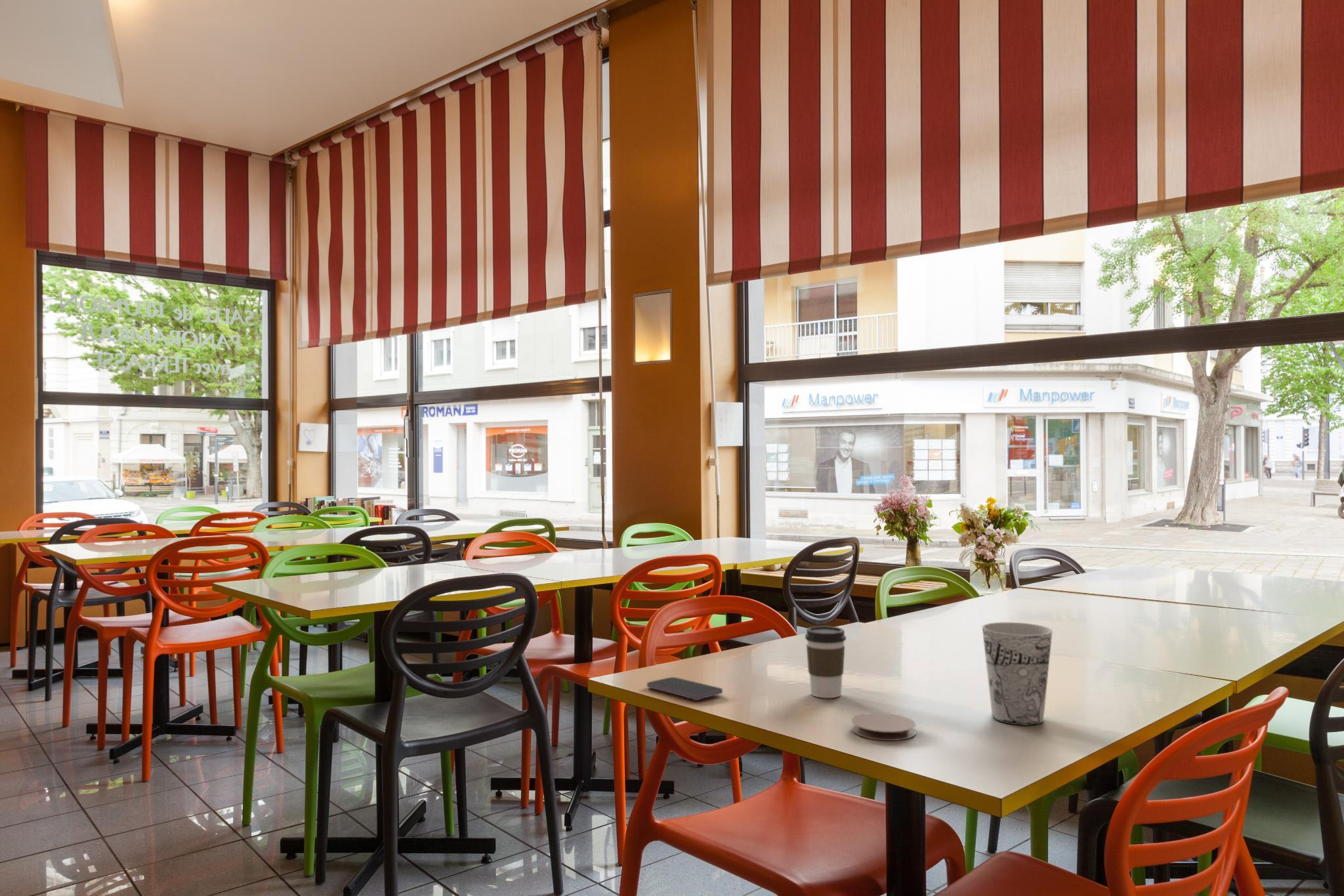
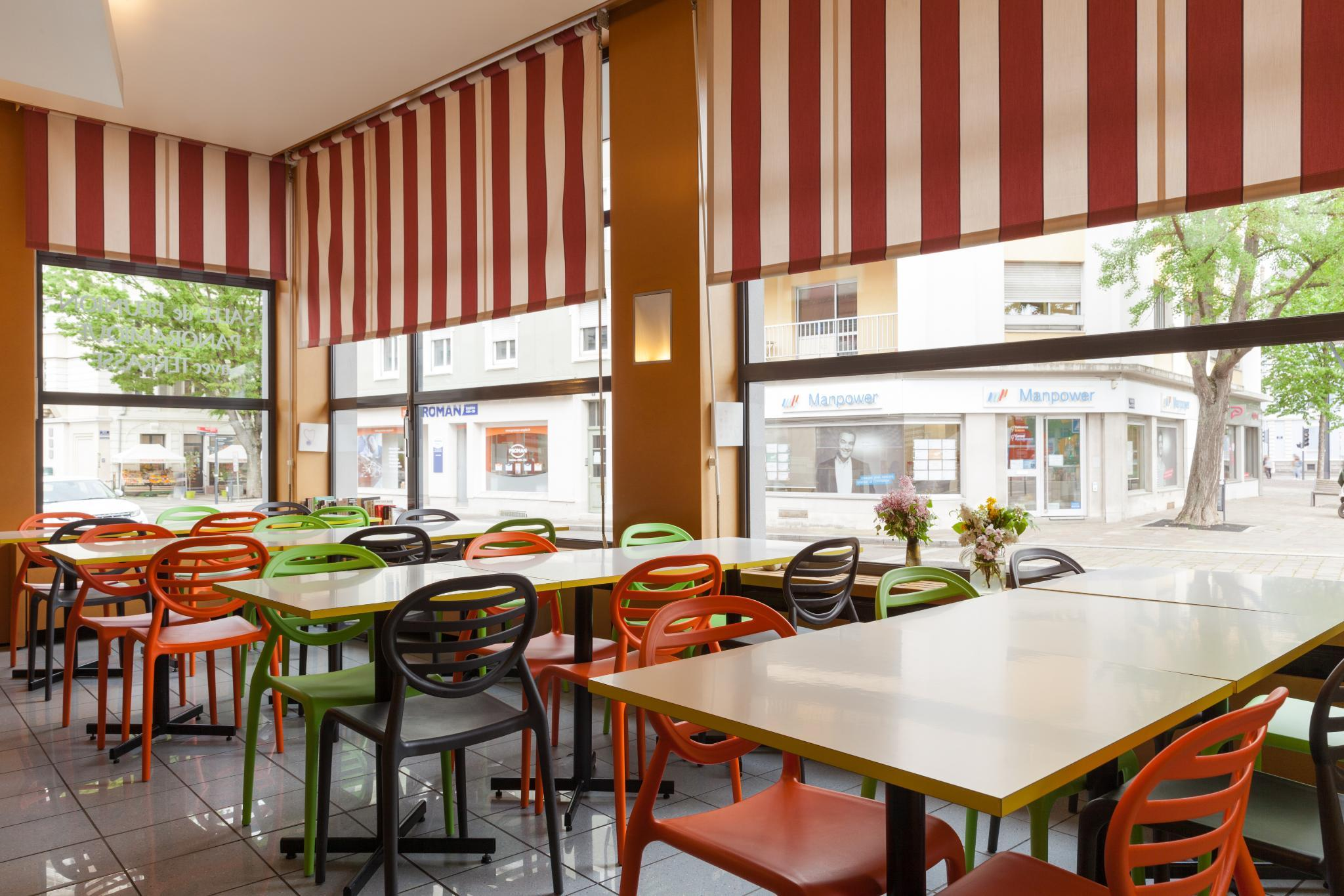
- smartphone (684, 687)
- cup (1017, 673)
- coaster (883, 726)
- coffee cup (826, 662)
